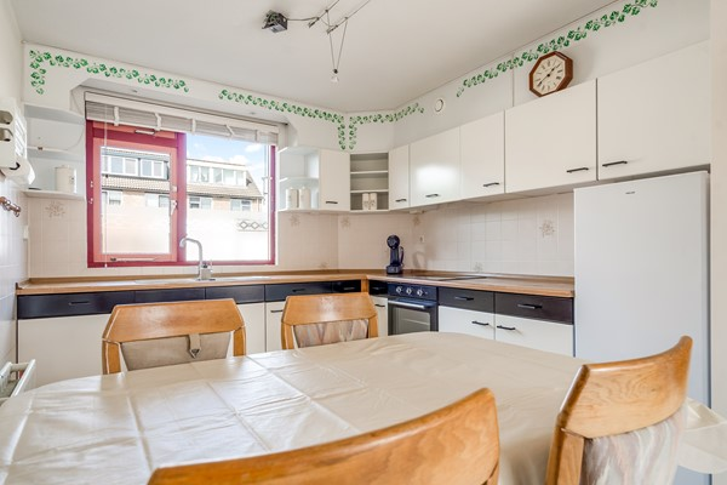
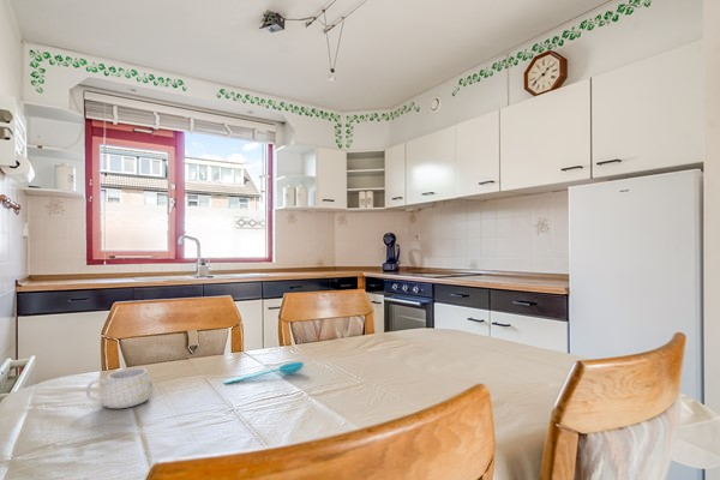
+ spoon (265, 372)
+ mug (120, 388)
